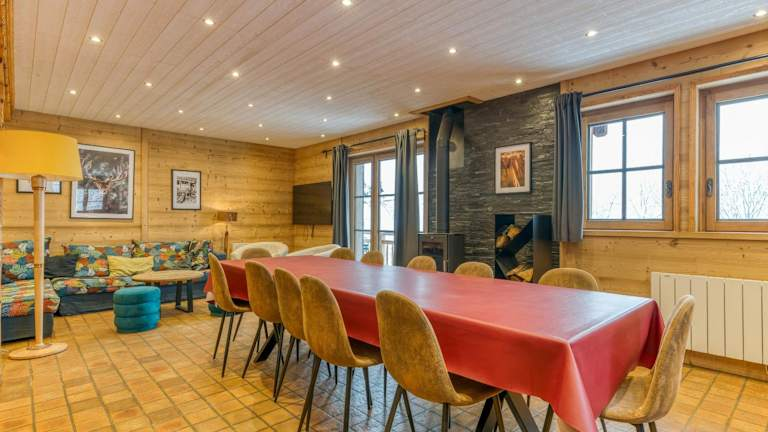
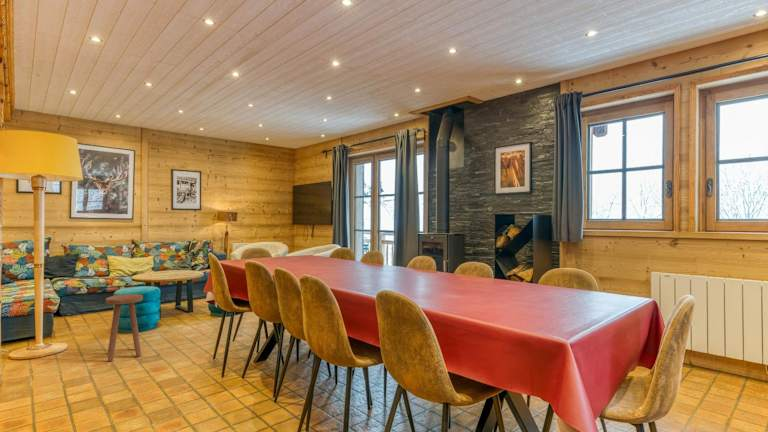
+ stool (131, 325)
